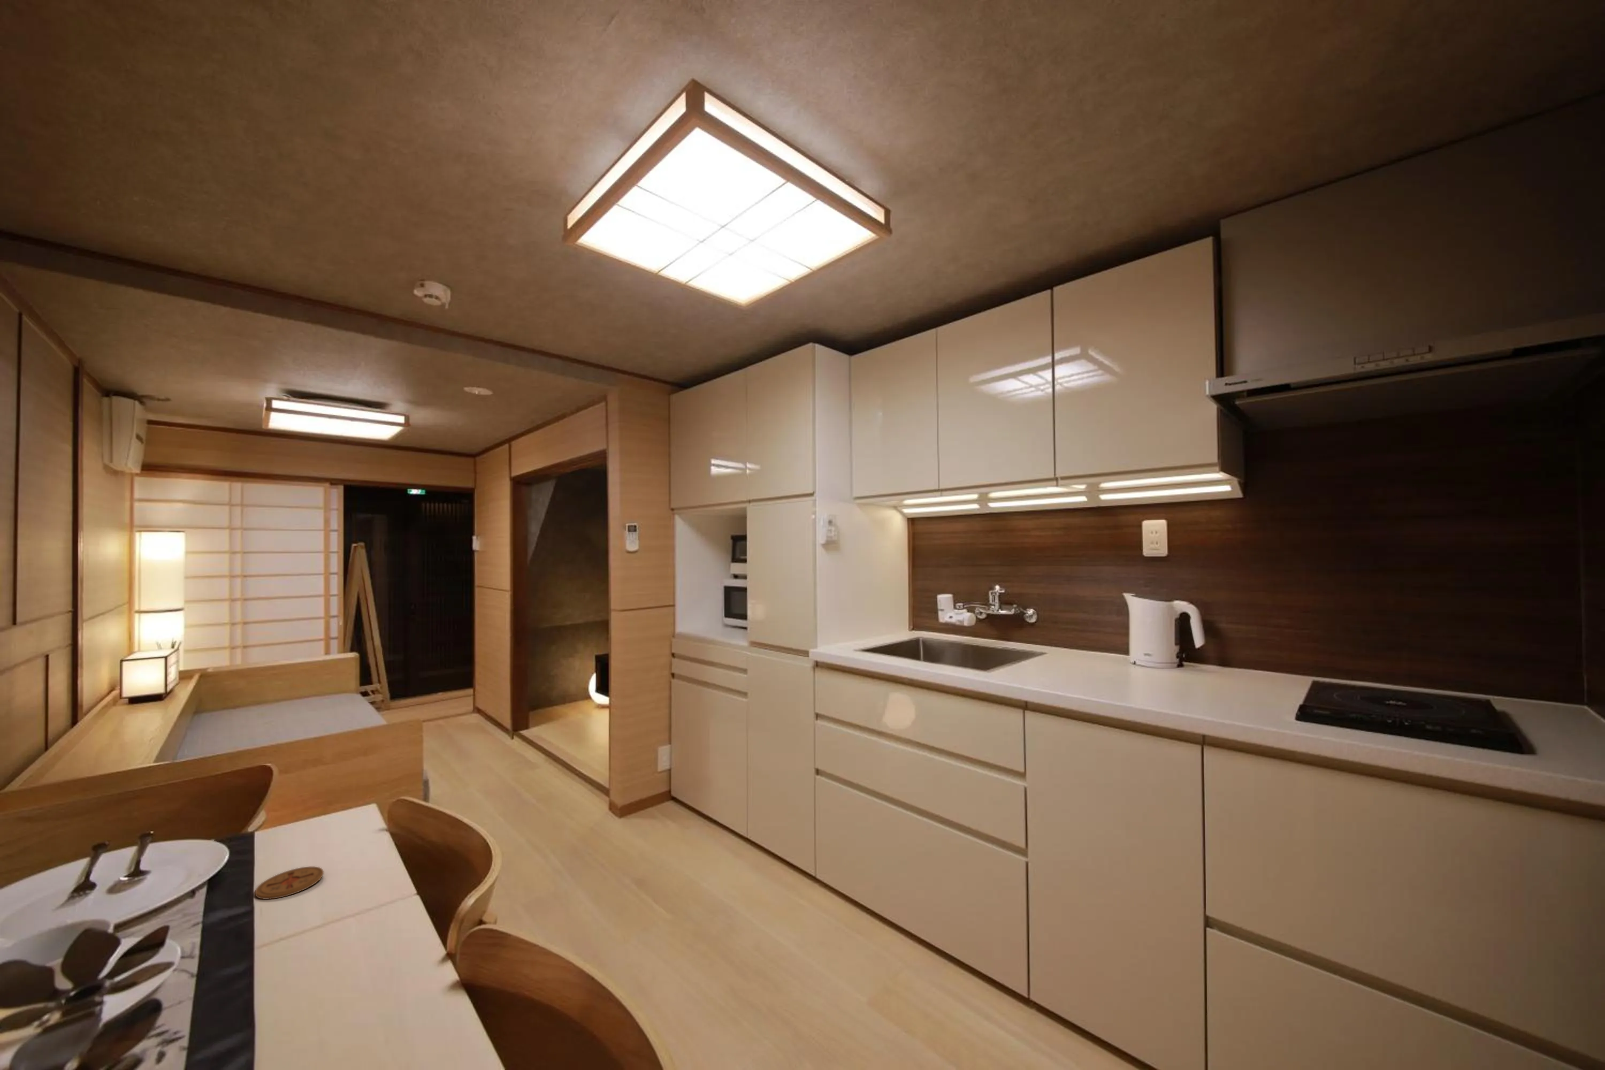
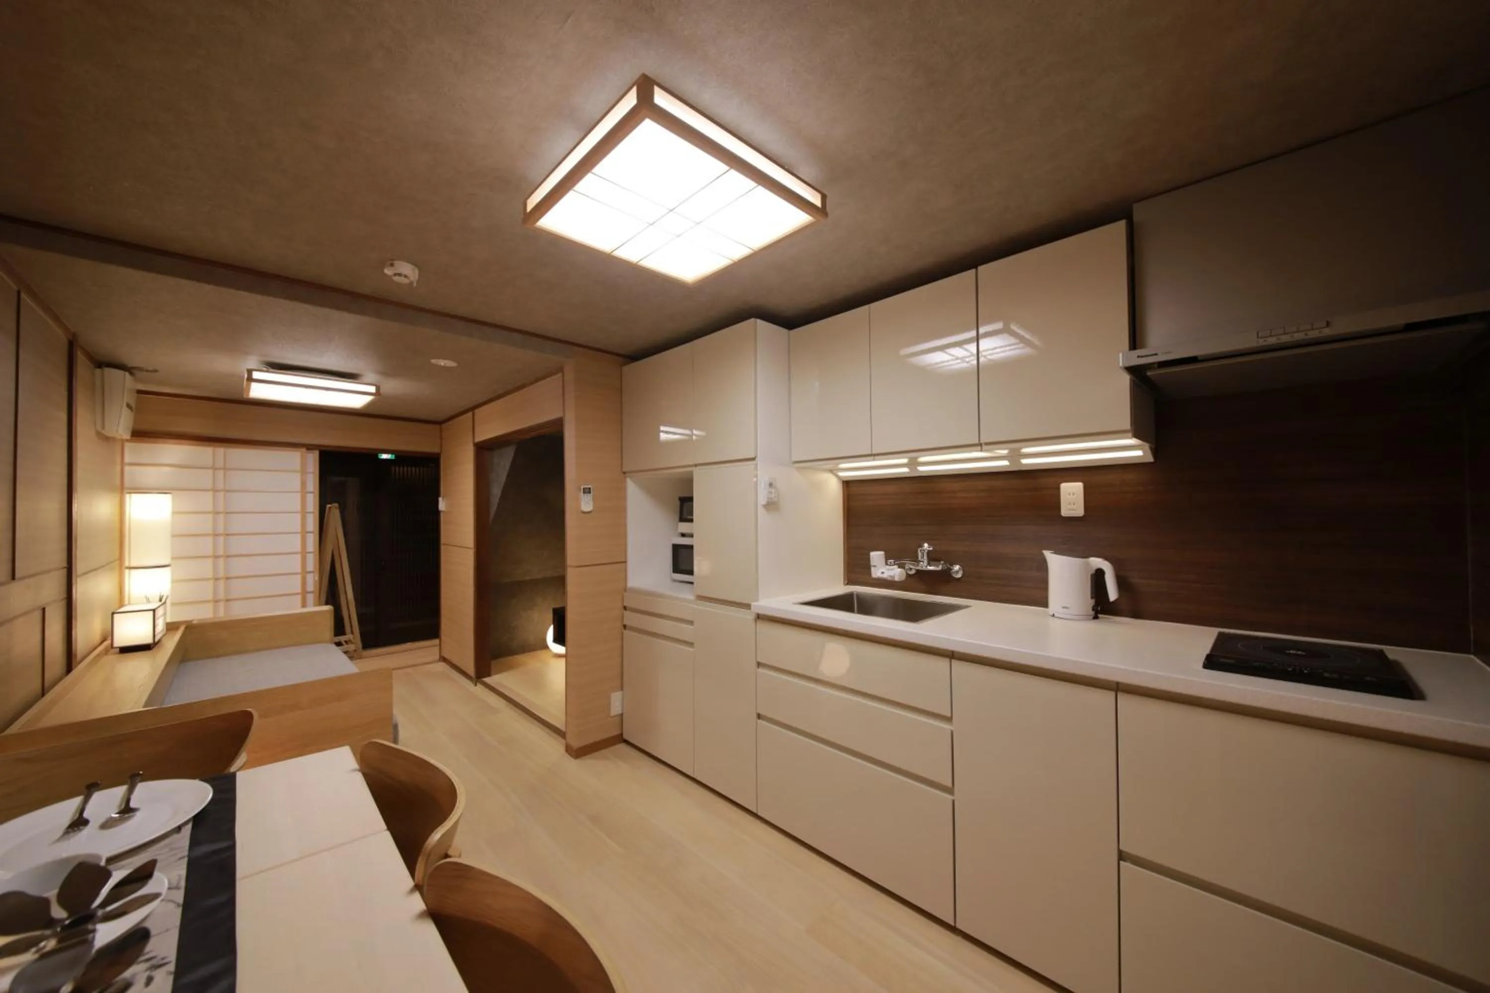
- coaster (290, 881)
